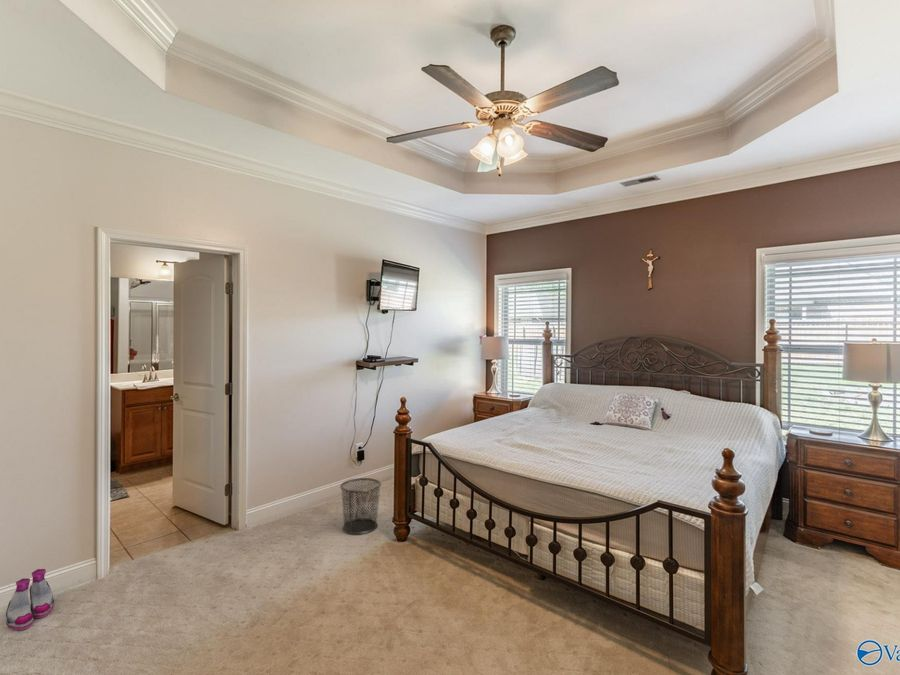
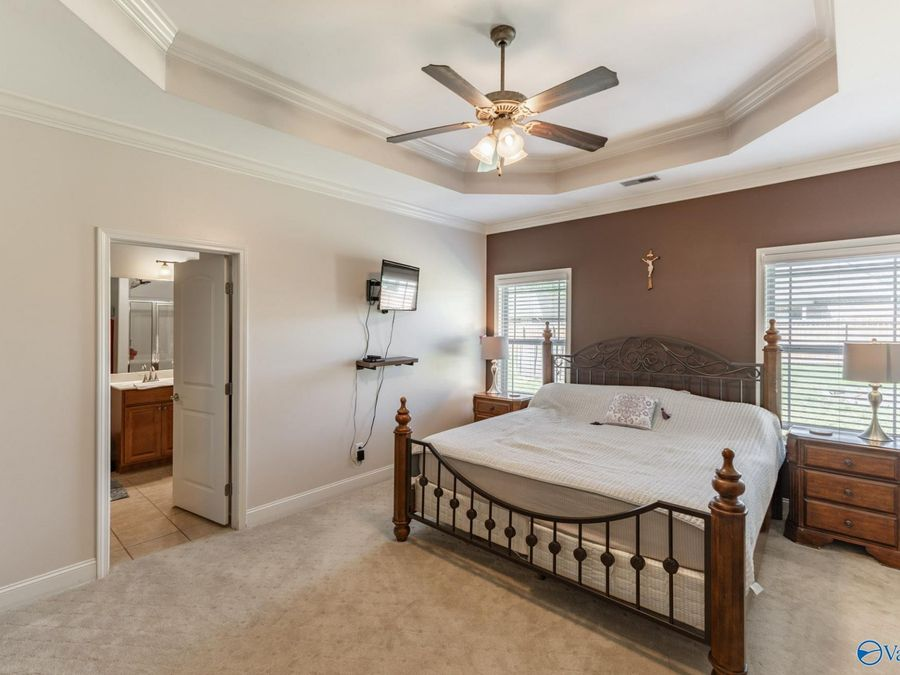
- waste bin (360, 505)
- boots (31, 595)
